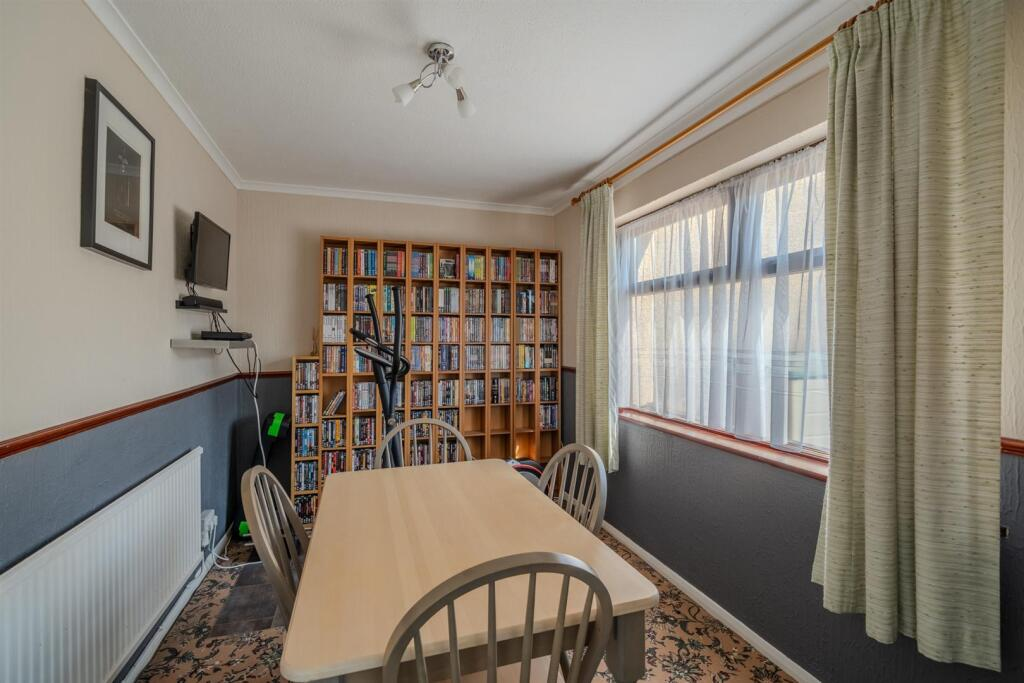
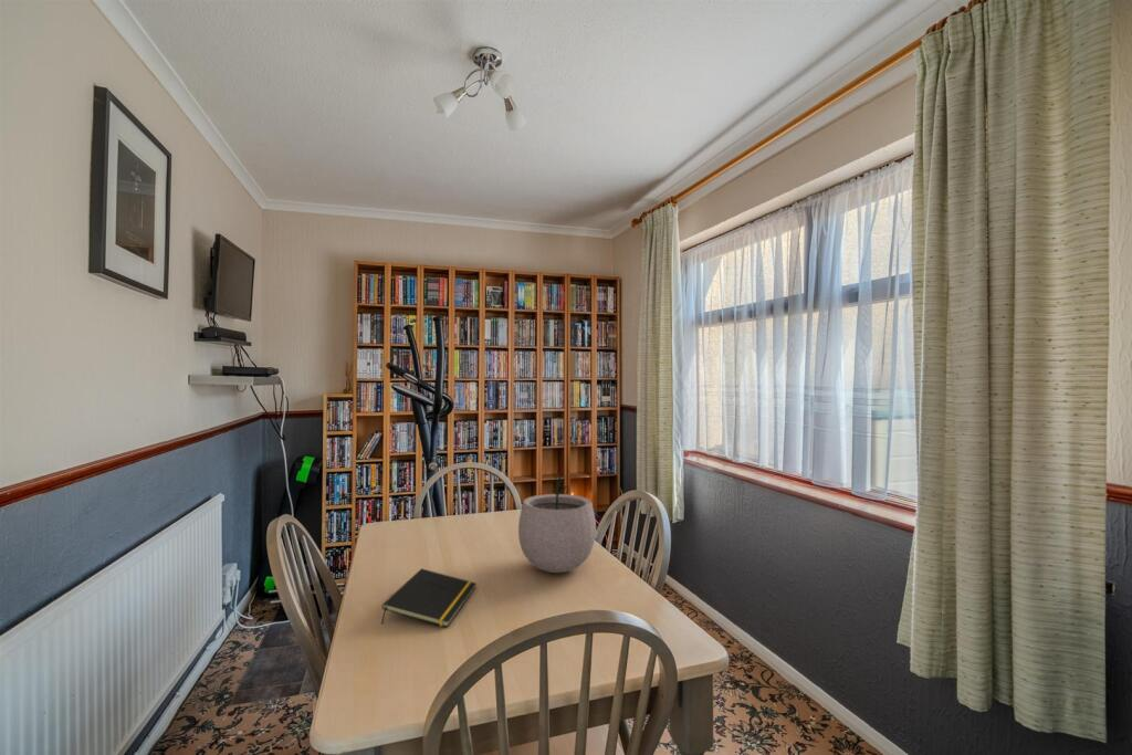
+ plant pot (557, 520)
+ notepad (432, 595)
